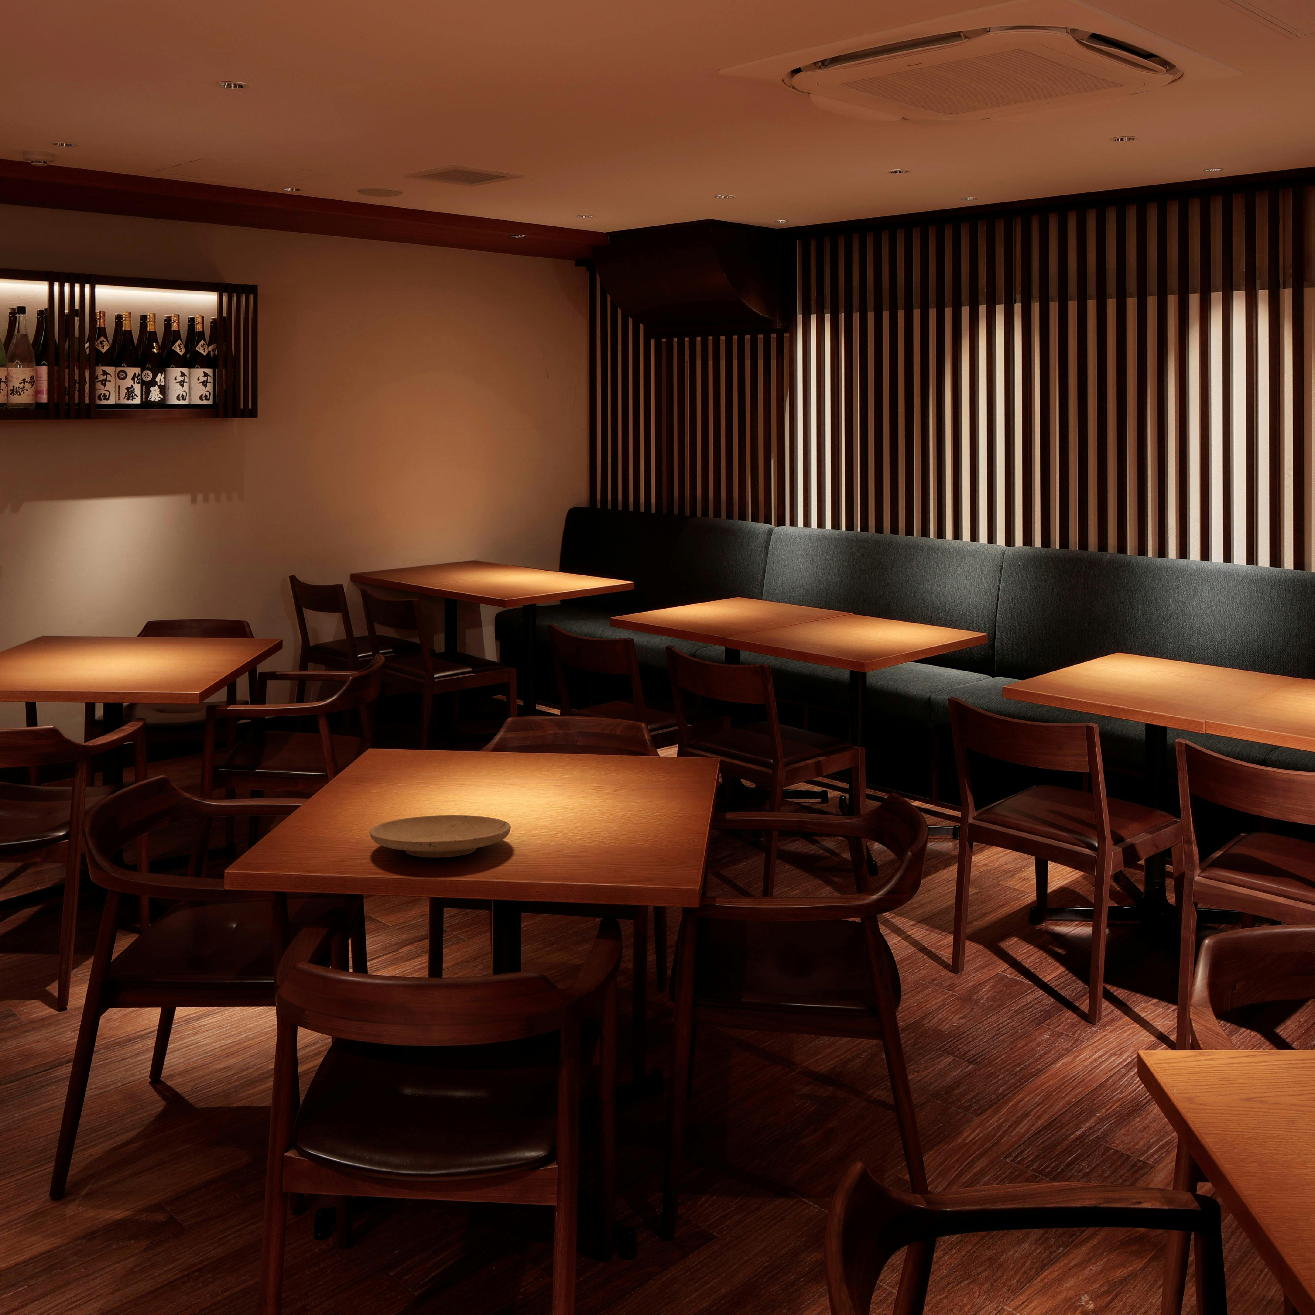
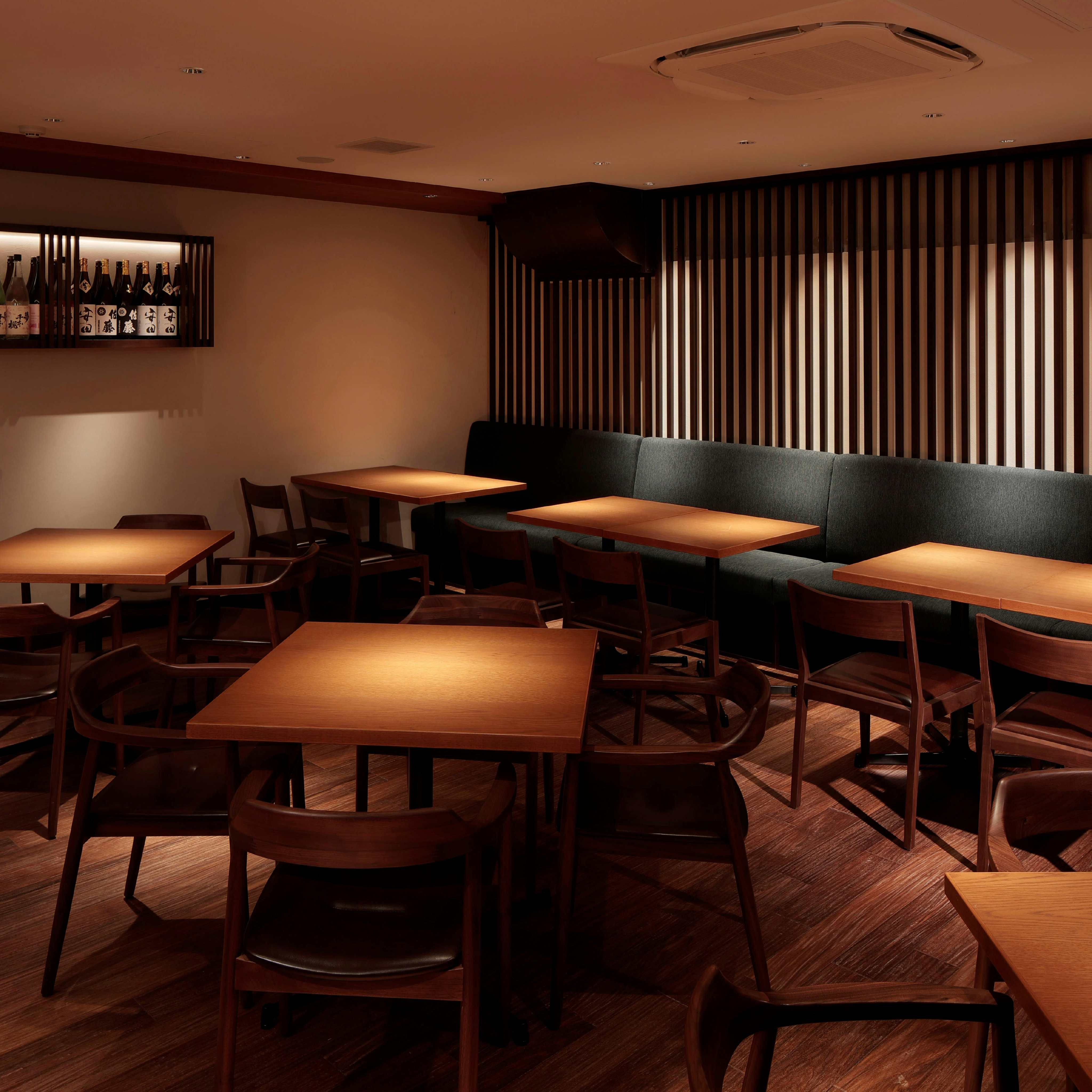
- plate (441, 838)
